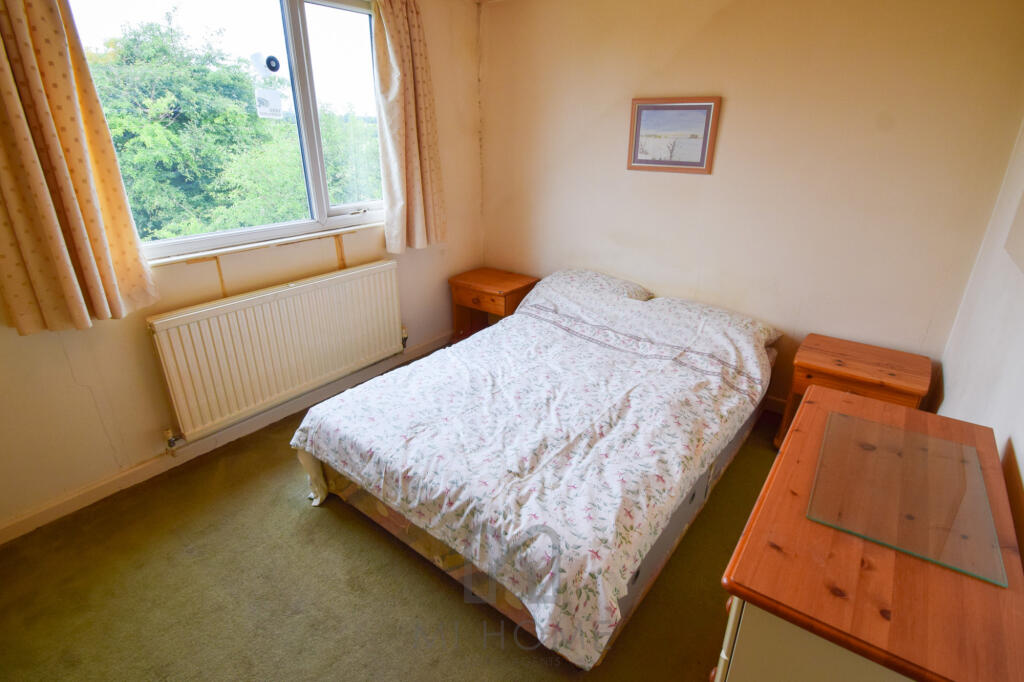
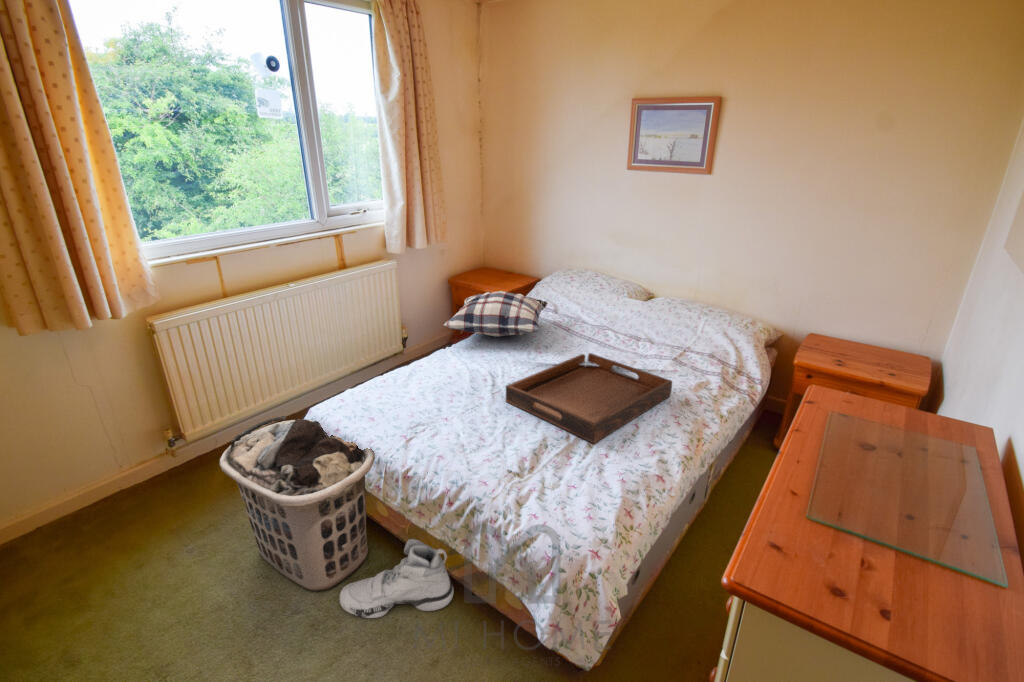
+ cushion (499, 313)
+ clothes hamper (304, 494)
+ serving tray (589, 390)
+ sneaker (396, 577)
